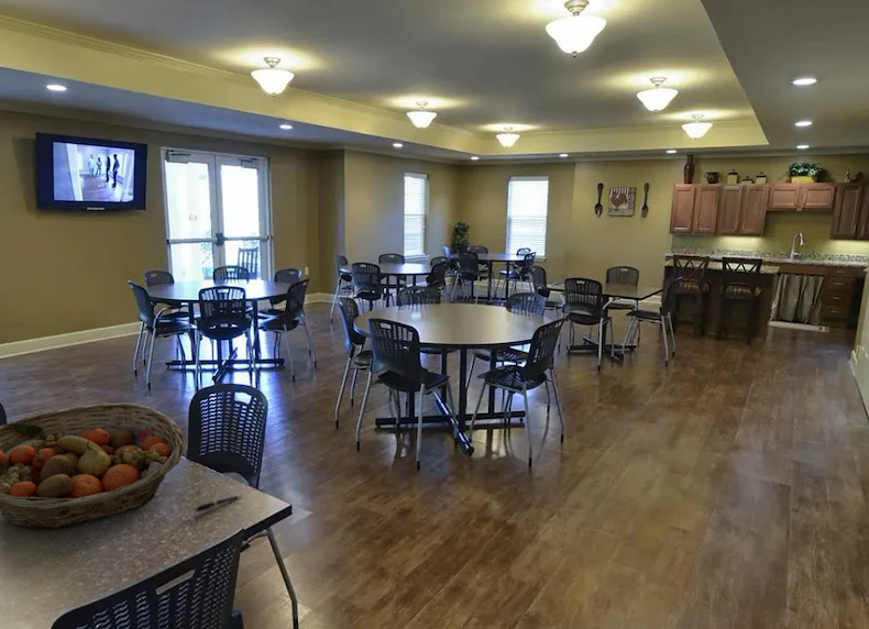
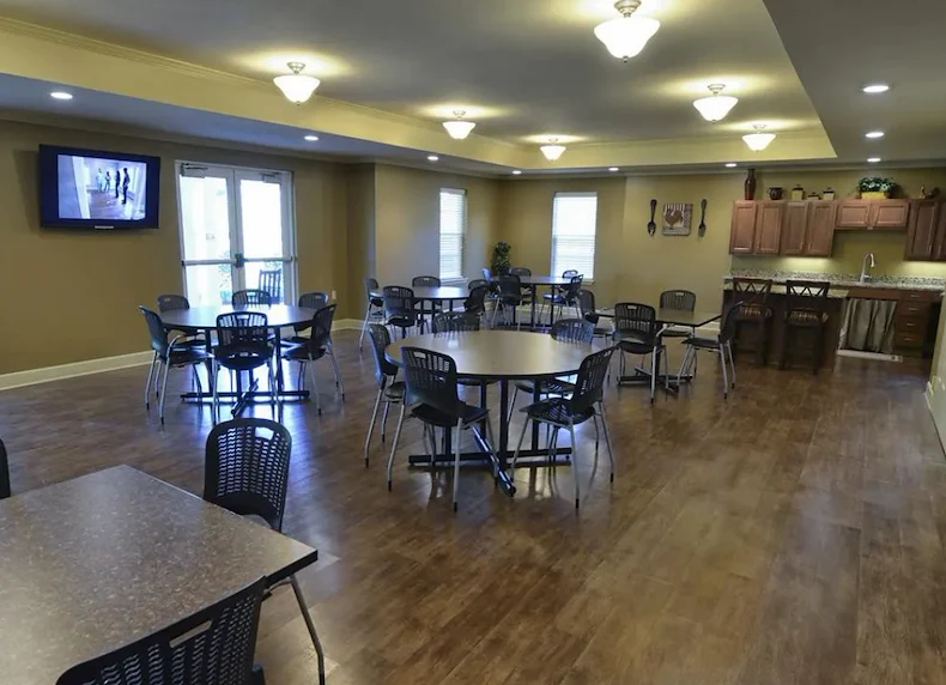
- pen (219, 501)
- fruit basket (84, 462)
